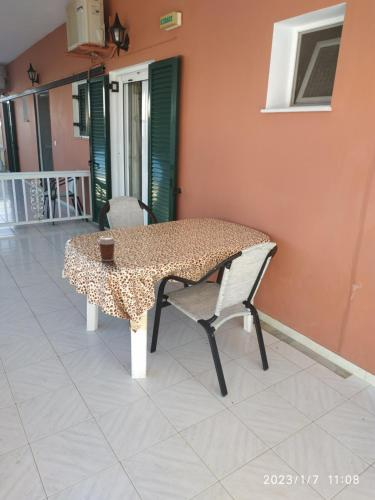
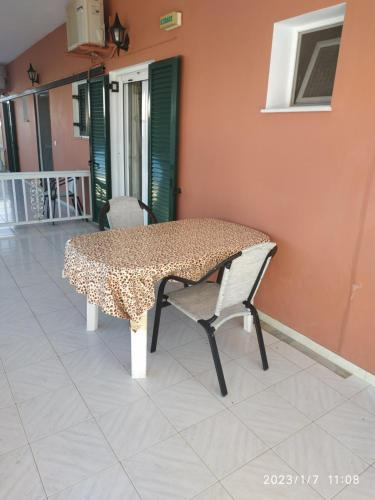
- coffee cup (107, 248)
